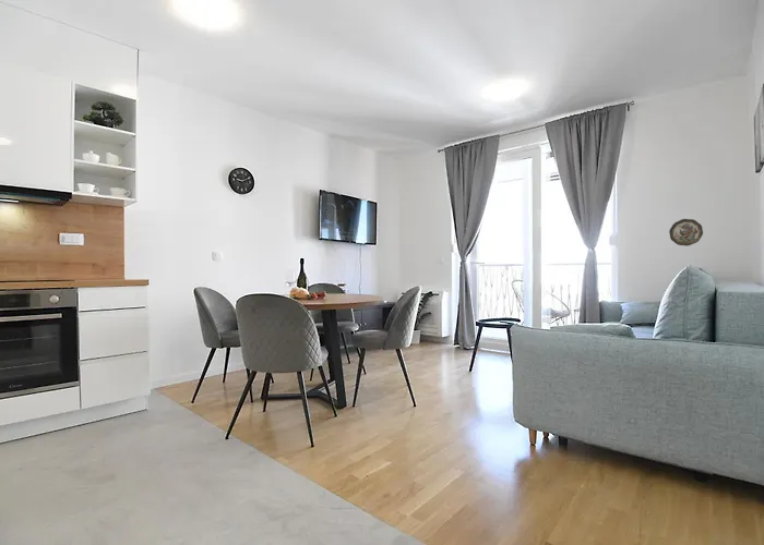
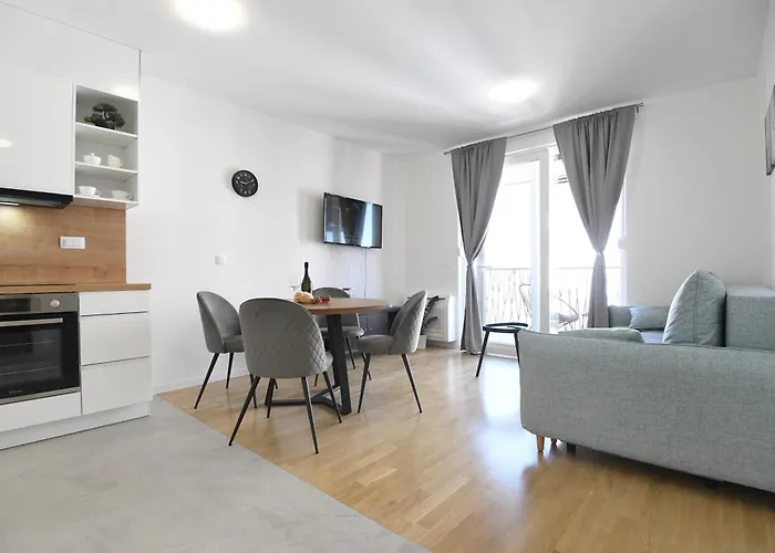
- decorative plate (685, 232)
